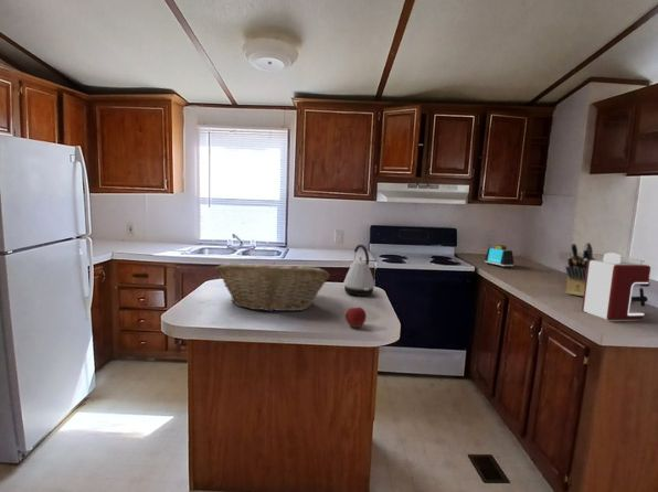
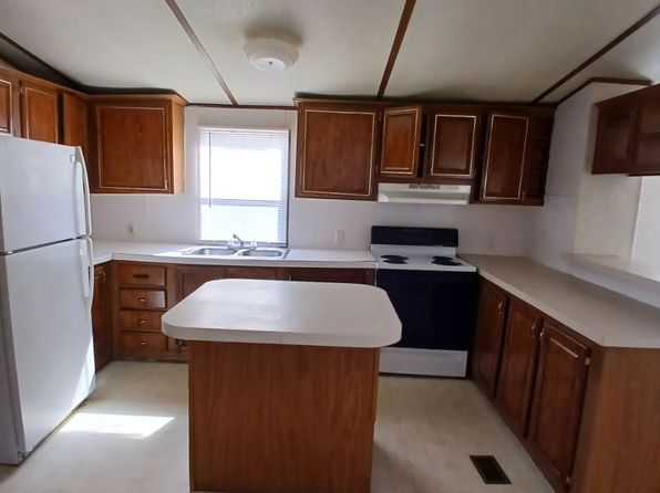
- knife block (583, 267)
- kettle (359, 268)
- apple (355, 317)
- coffee maker (623, 285)
- fruit basket (273, 281)
- toaster (499, 255)
